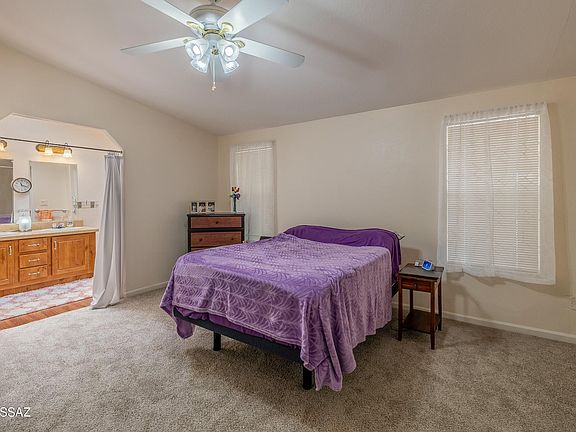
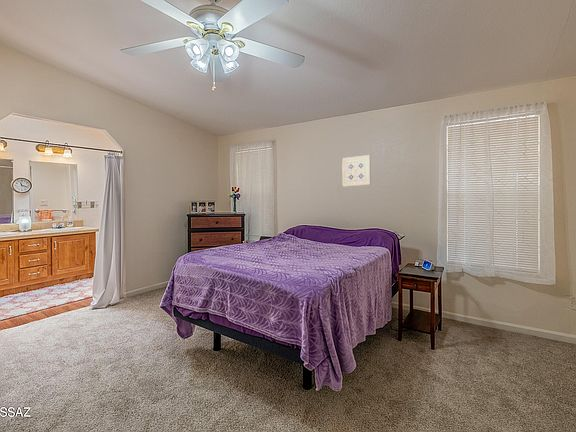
+ wall art (356, 171)
